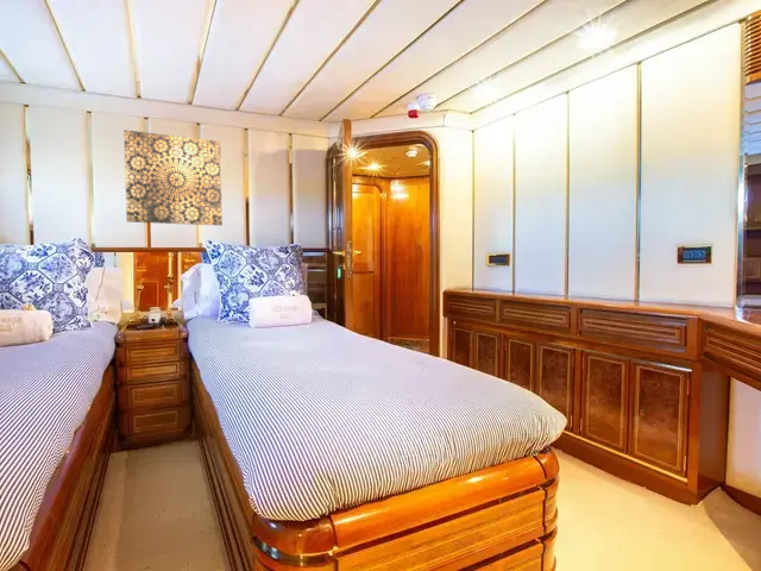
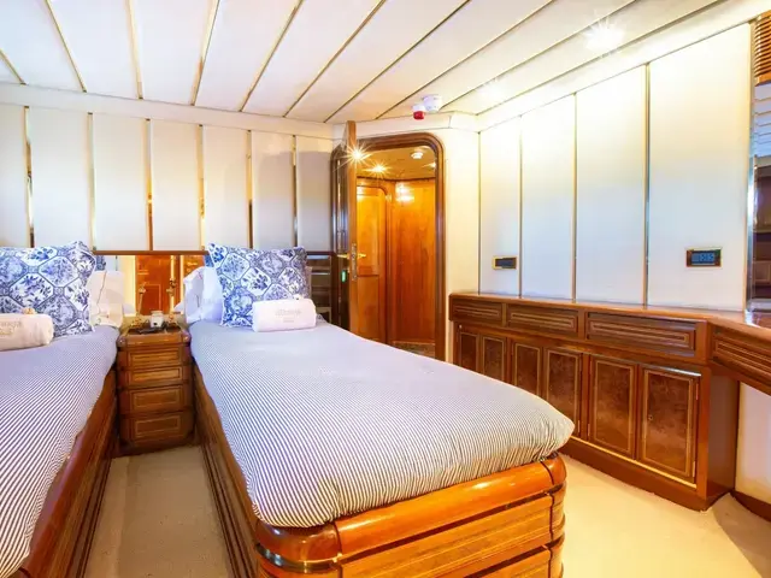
- wall art (175, 180)
